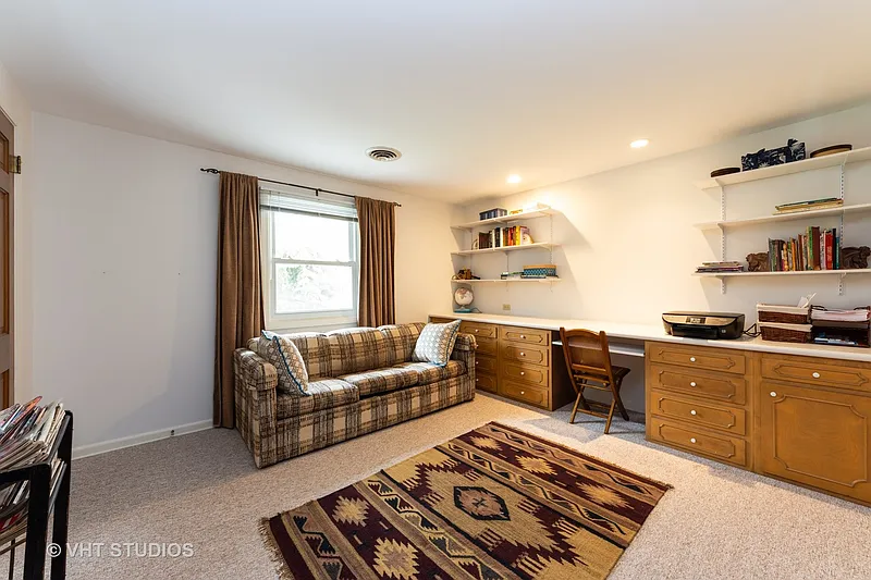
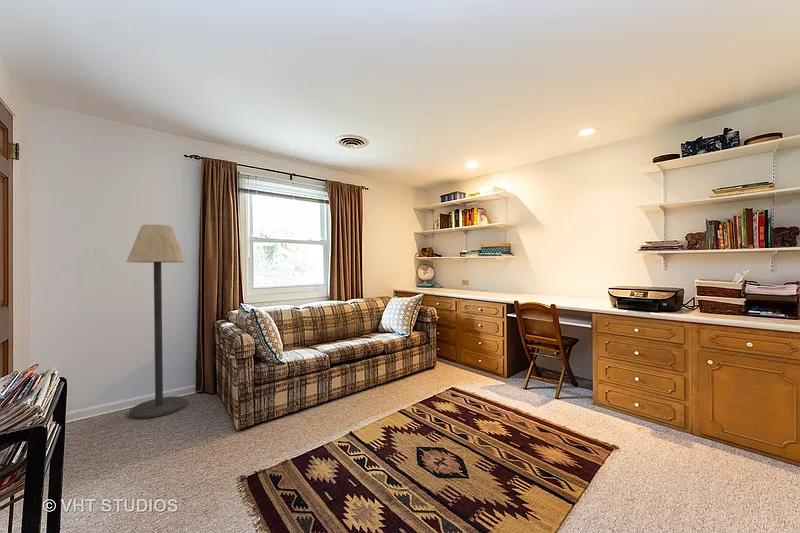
+ floor lamp (158, 316)
